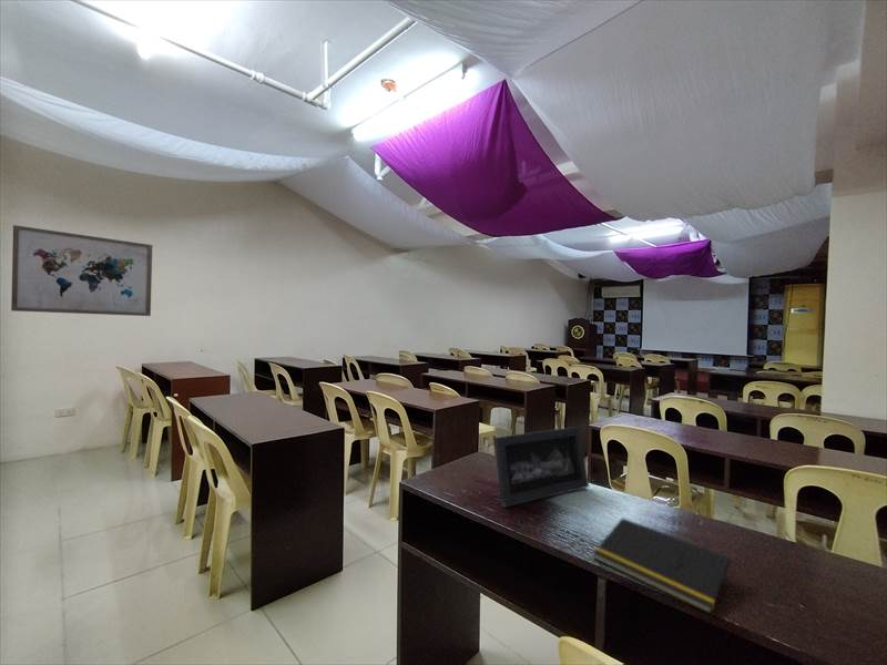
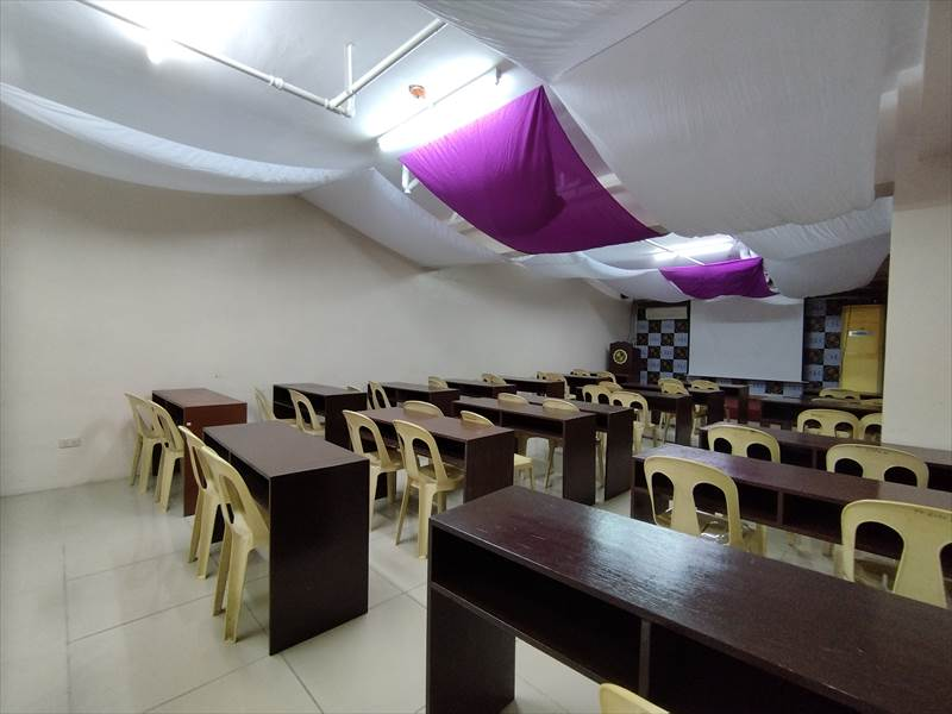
- notepad (659, 557)
- wall art (88, 275)
- picture frame (540, 461)
